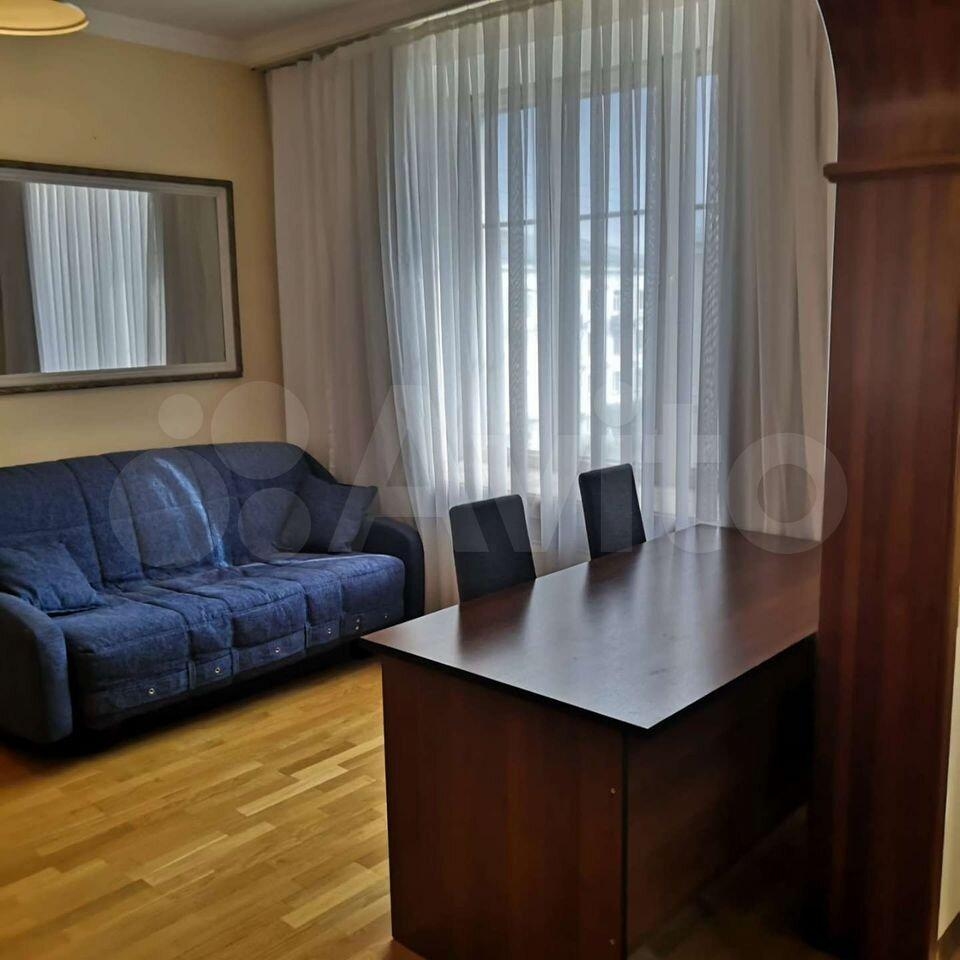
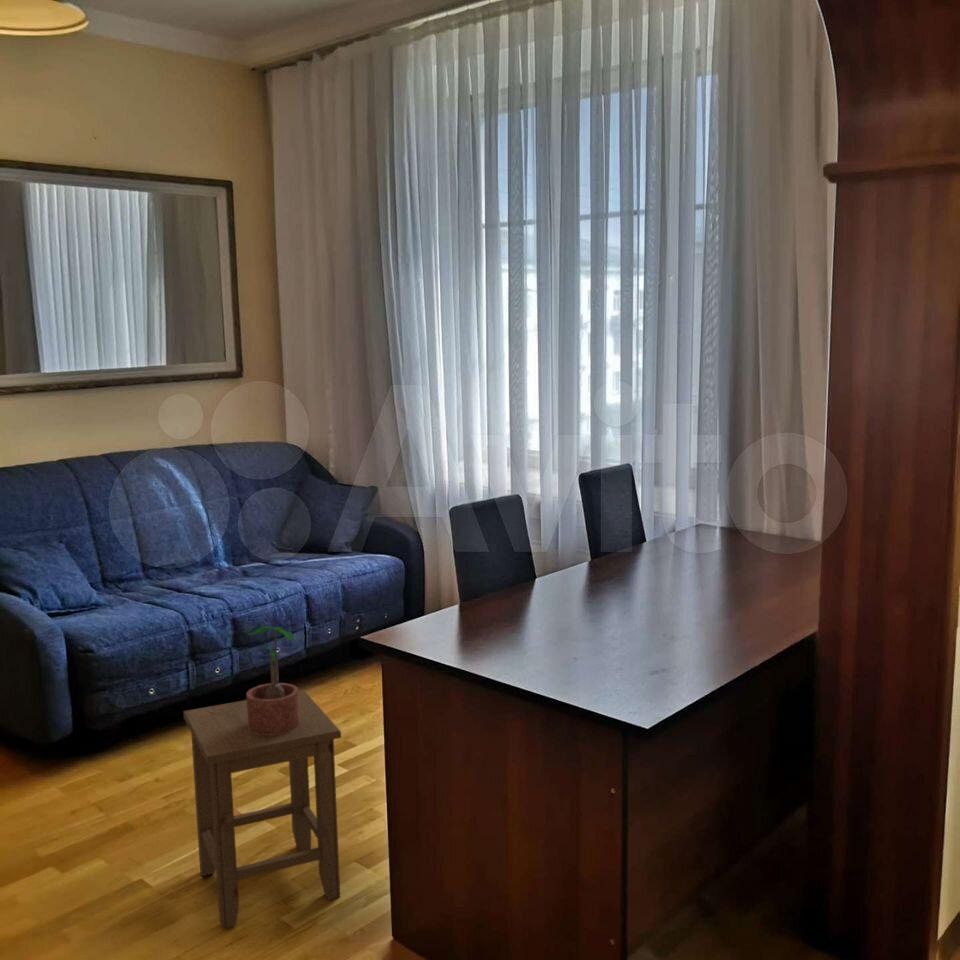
+ potted plant (275, 674)
+ stool (267, 808)
